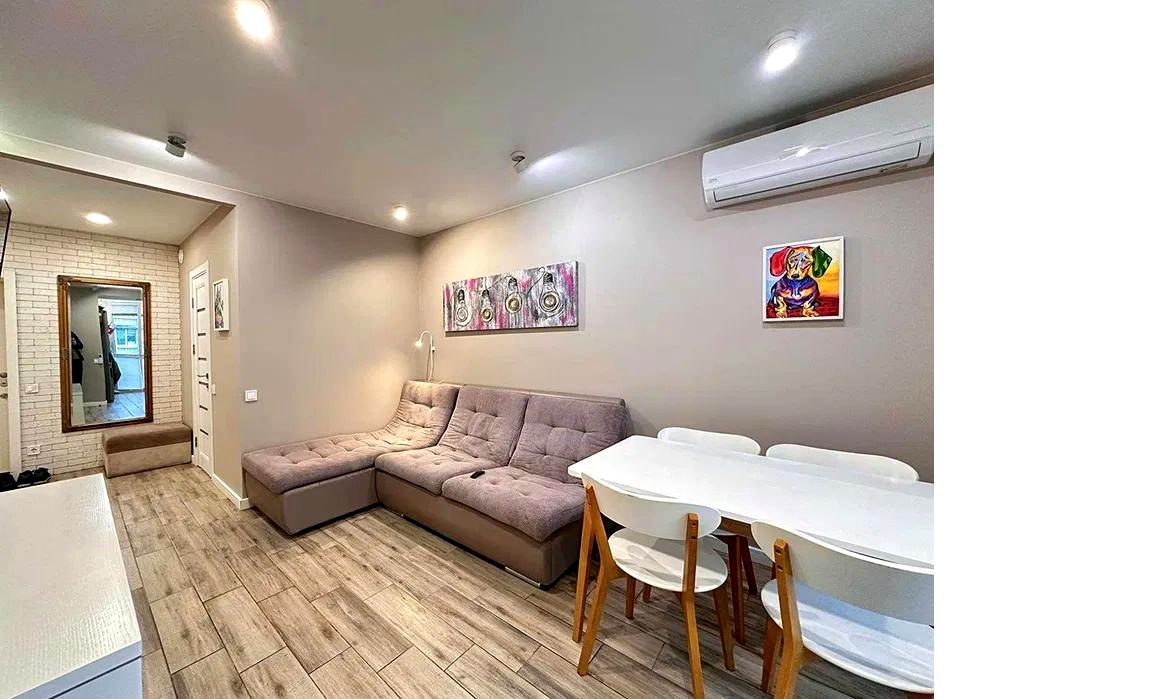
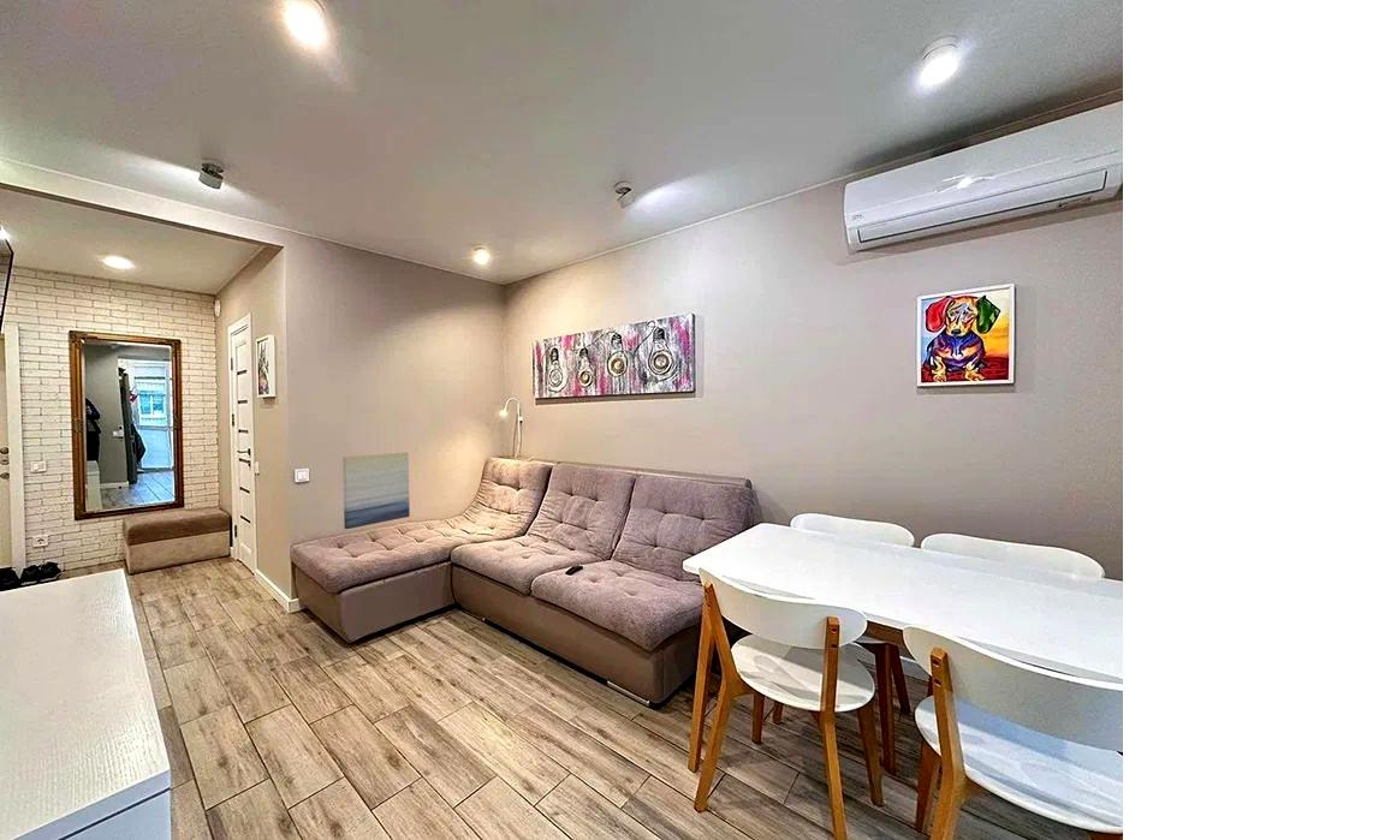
+ wall art (378, 488)
